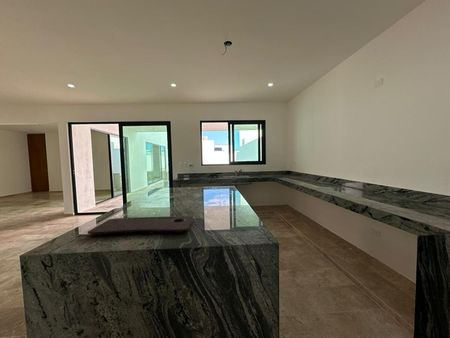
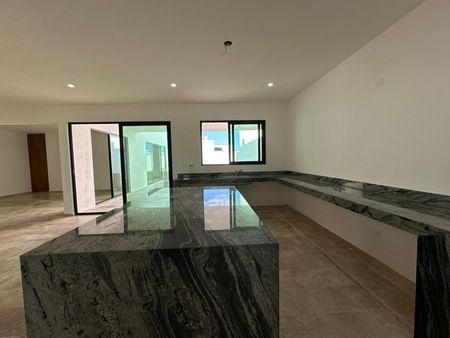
- cutting board (145, 225)
